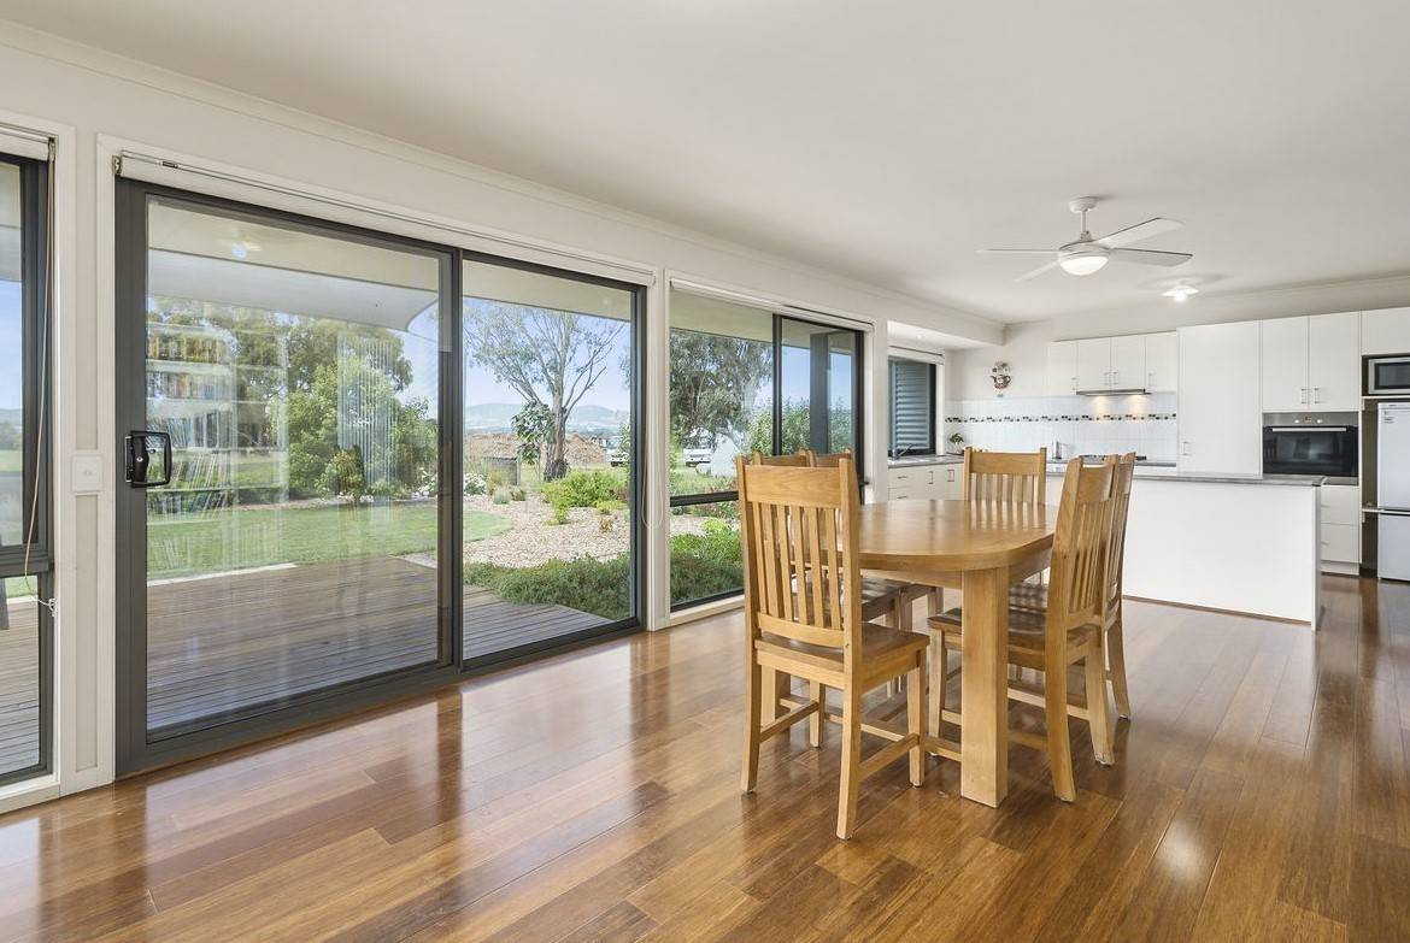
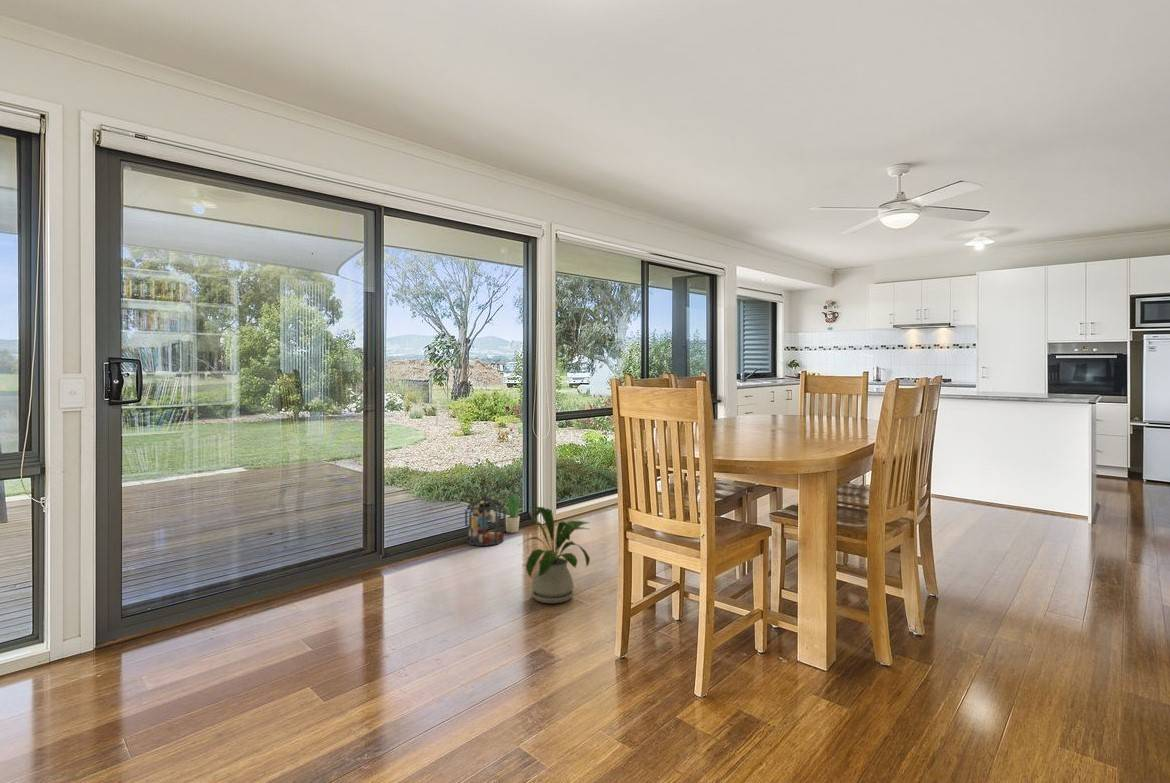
+ lantern (485, 513)
+ potted plant (513, 510)
+ house plant (562, 548)
